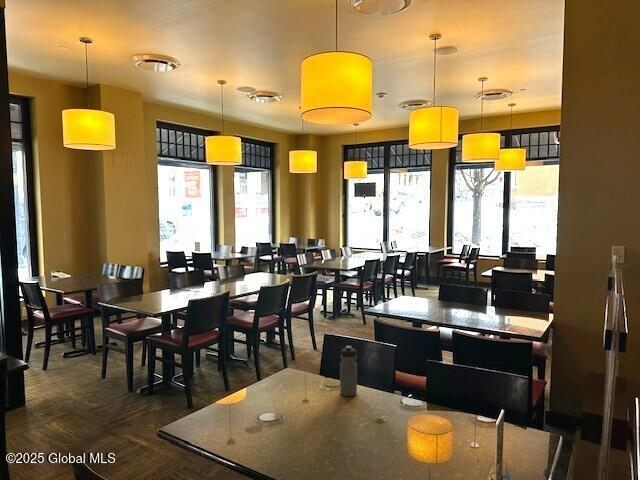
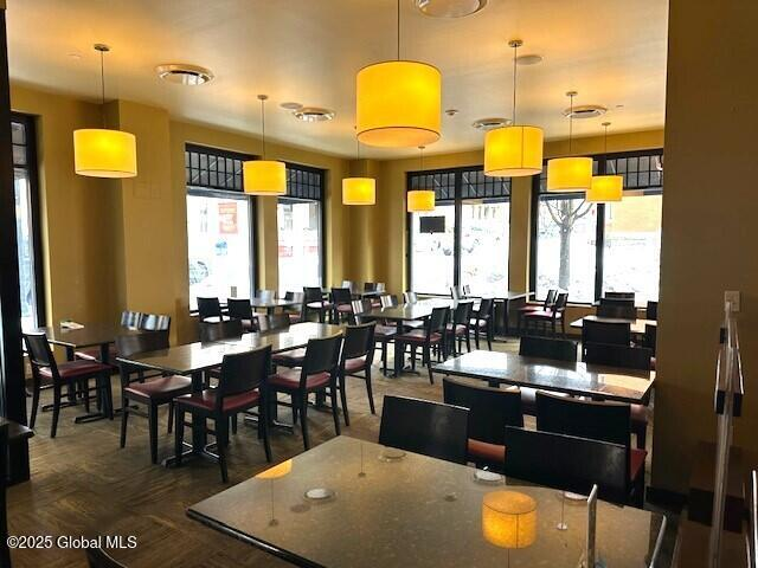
- water bottle (348, 369)
